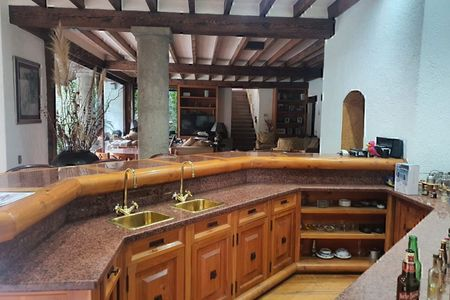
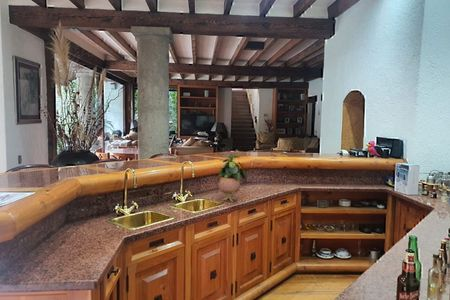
+ potted plant (231, 177)
